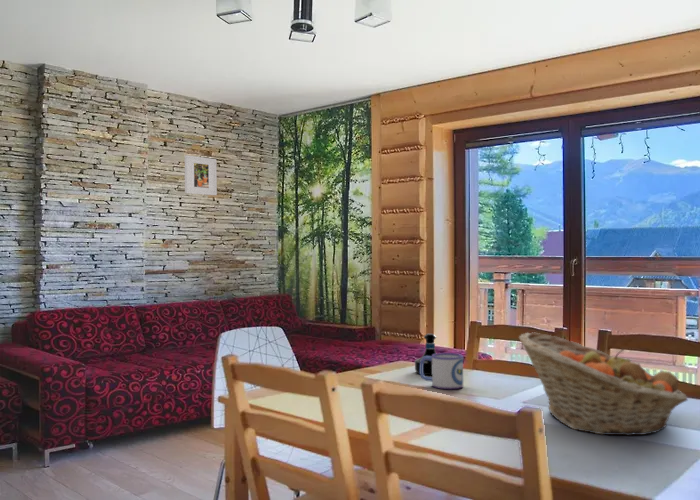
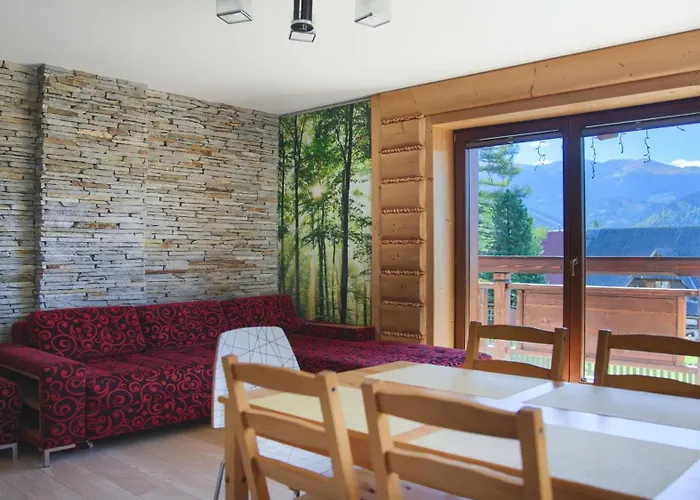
- tequila bottle (430, 353)
- fruit basket (597, 377)
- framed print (201, 175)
- mug (441, 370)
